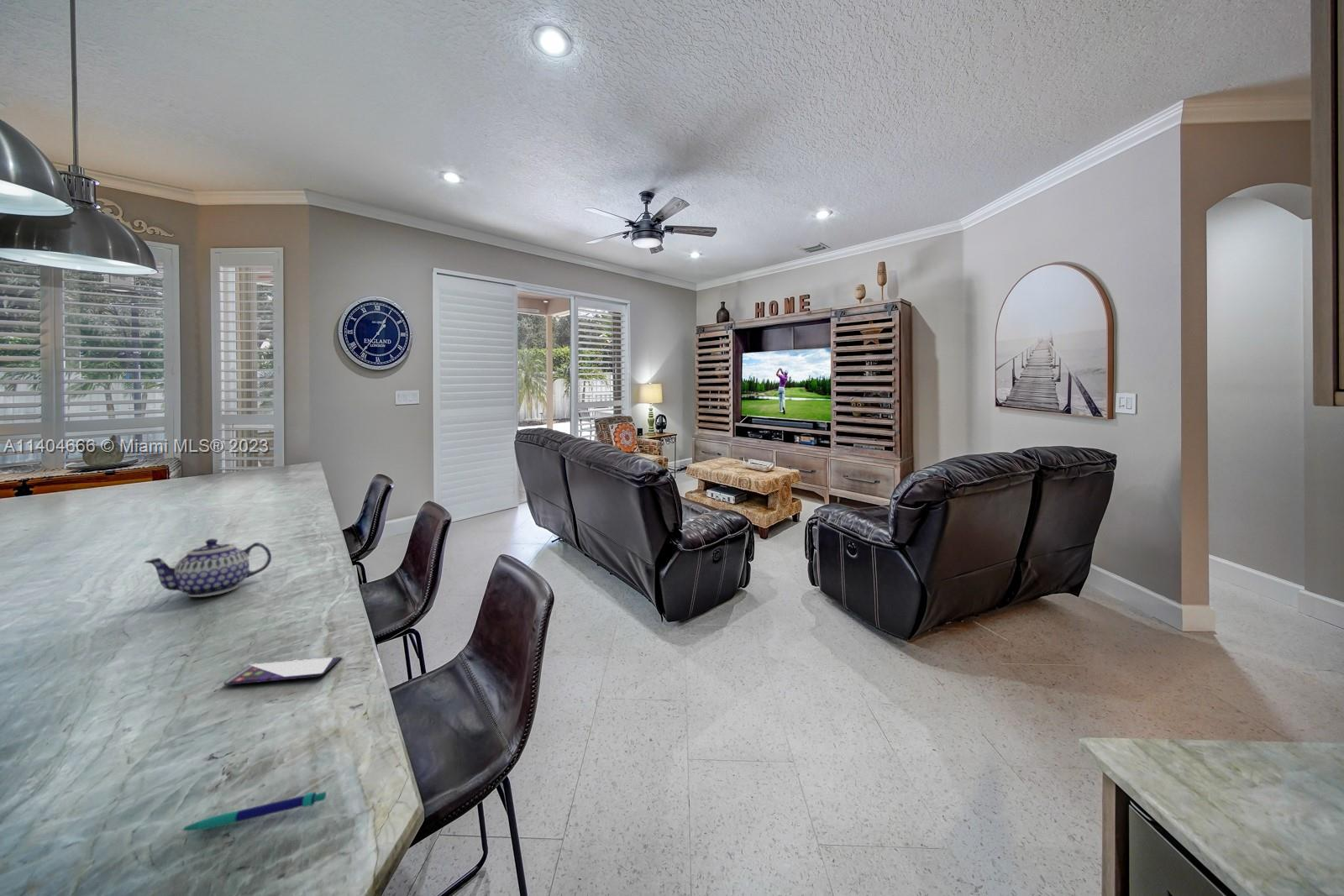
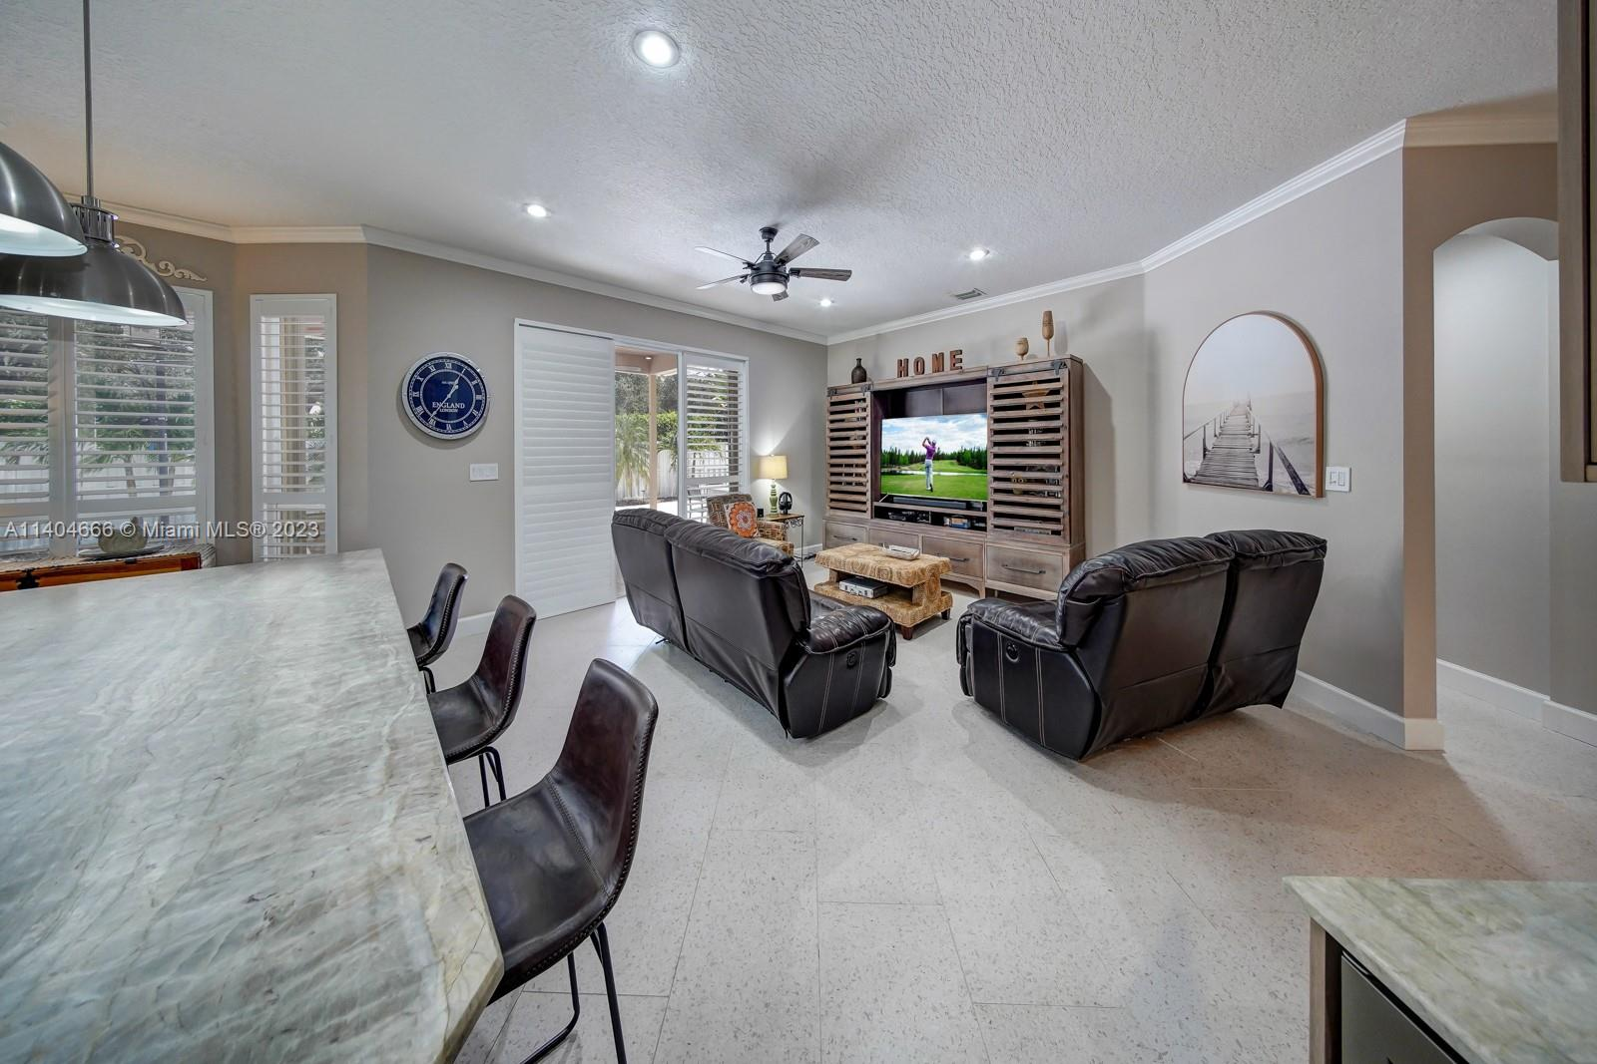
- pen (255, 810)
- teapot (212, 564)
- smartphone (286, 670)
